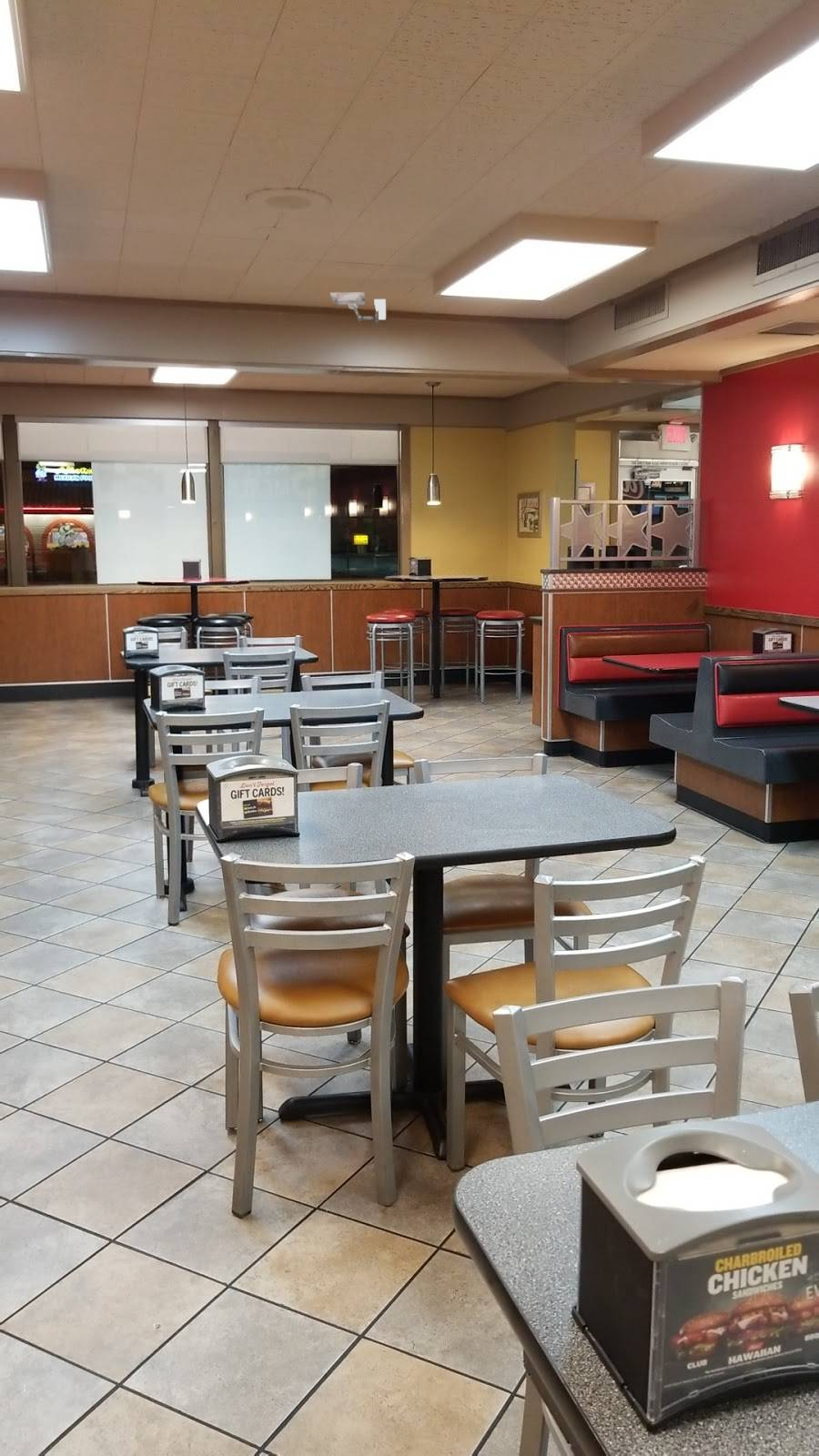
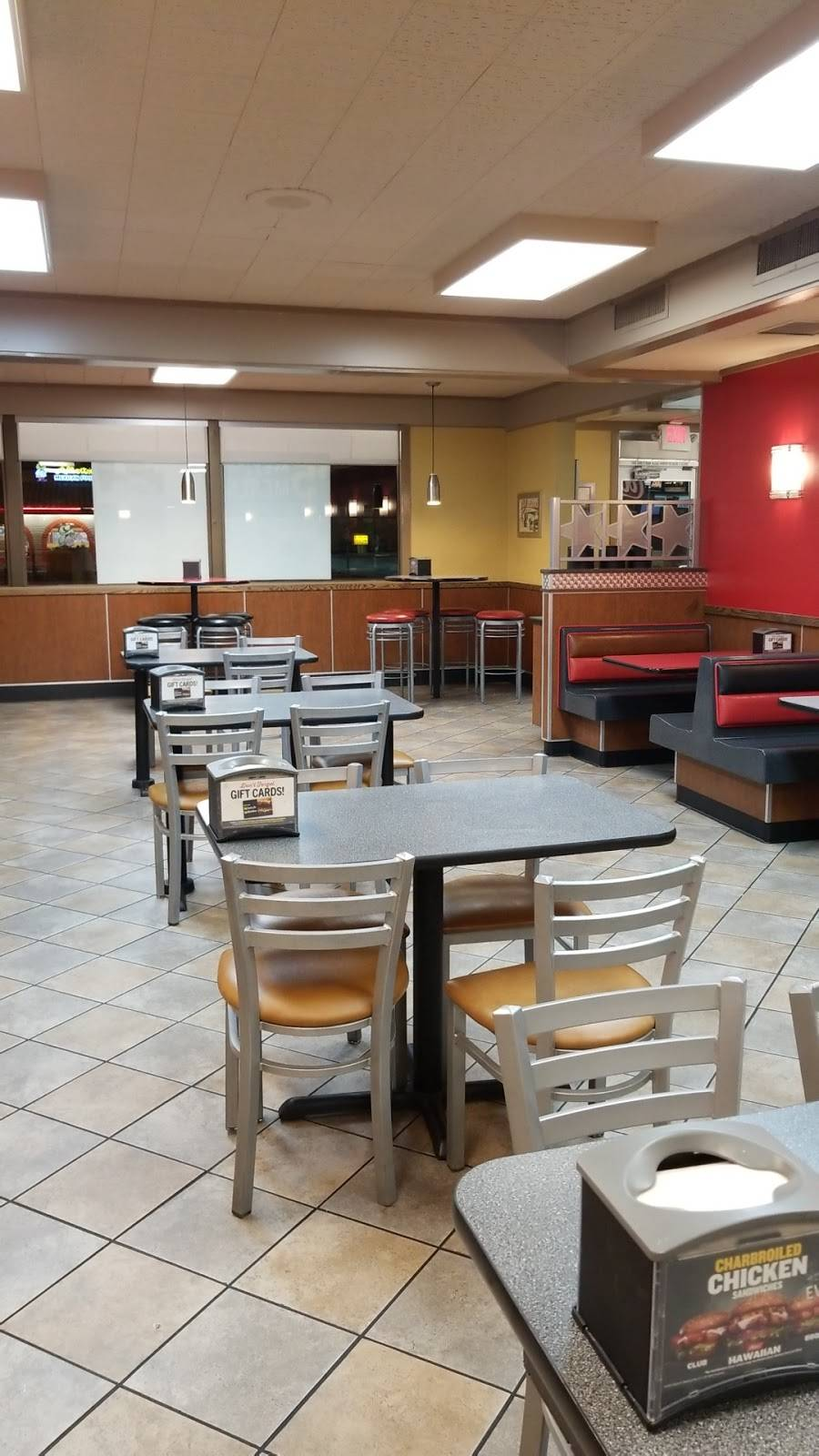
- security camera (358, 312)
